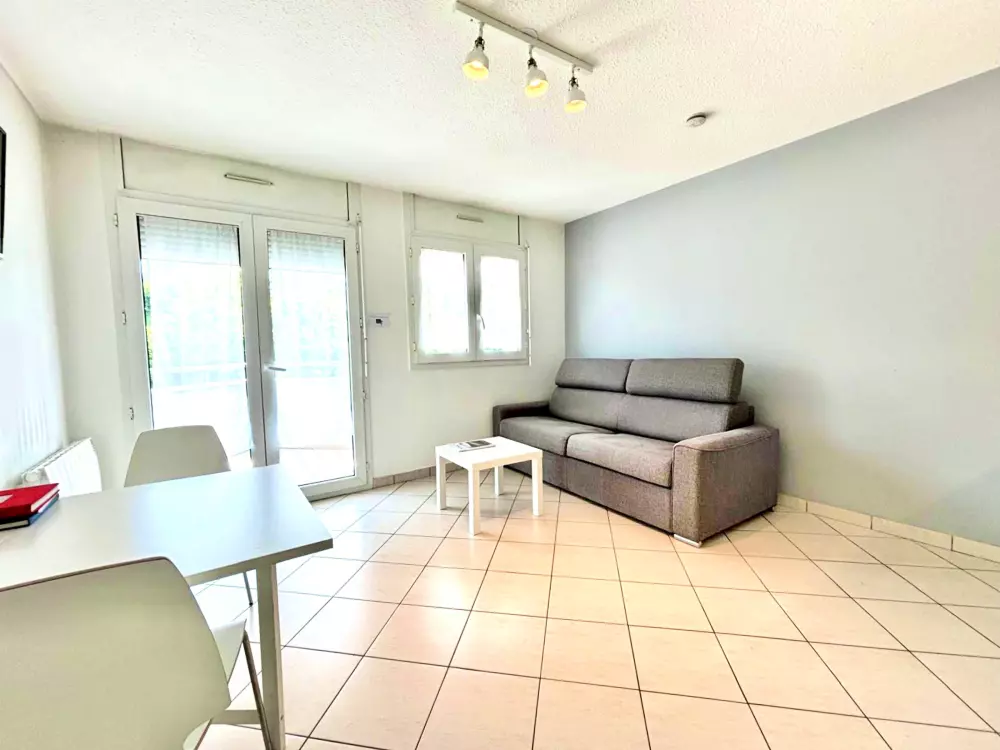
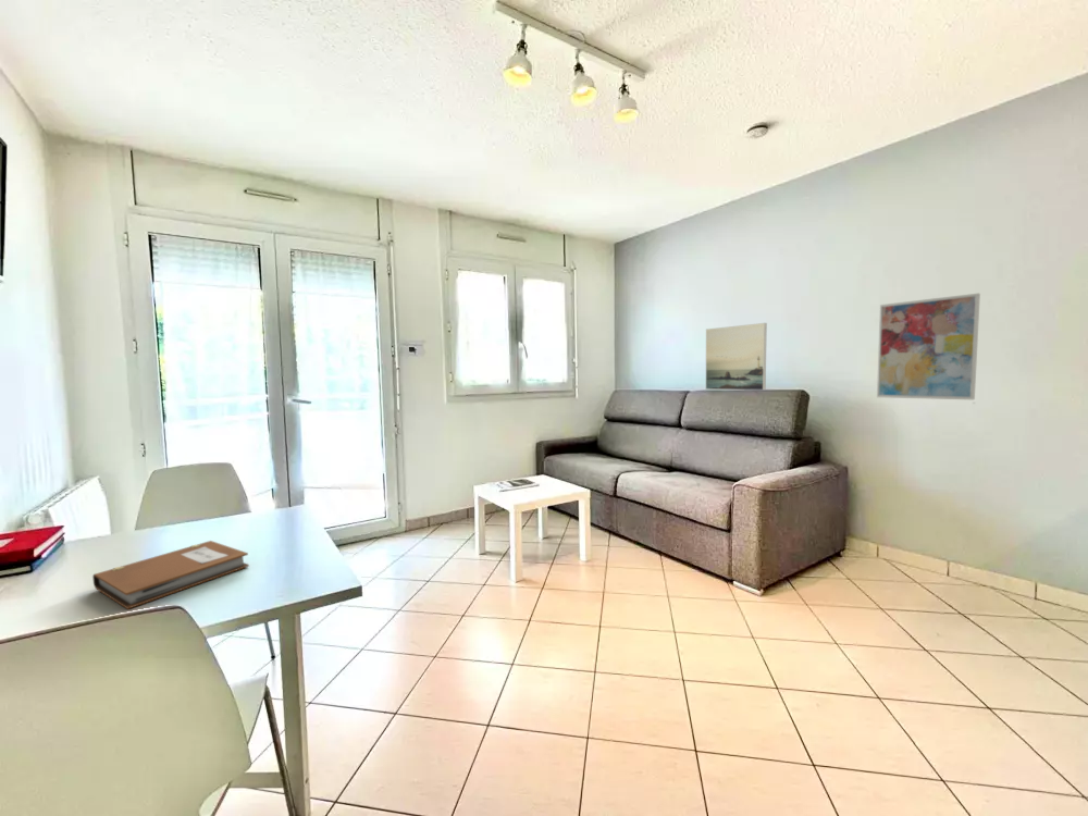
+ notebook (176, 568)
+ wall art (924, 349)
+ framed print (733, 358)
